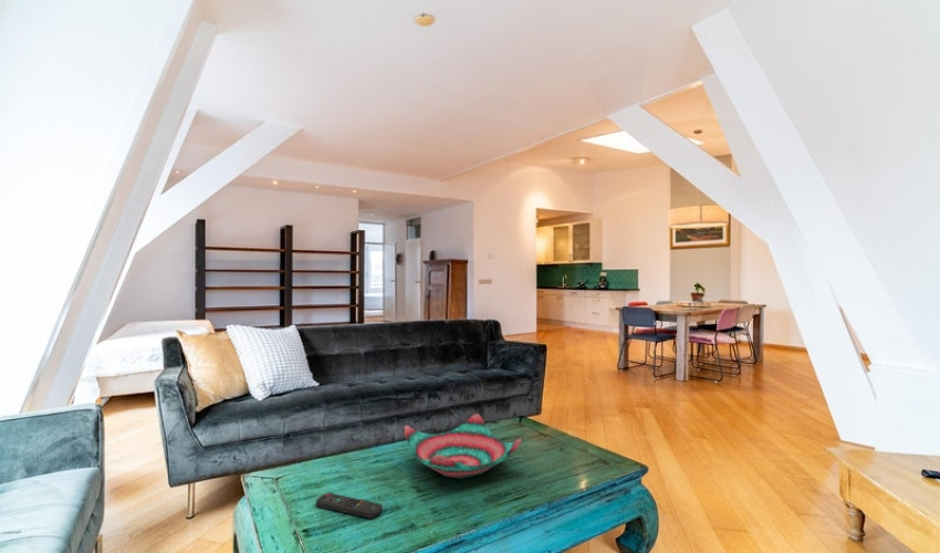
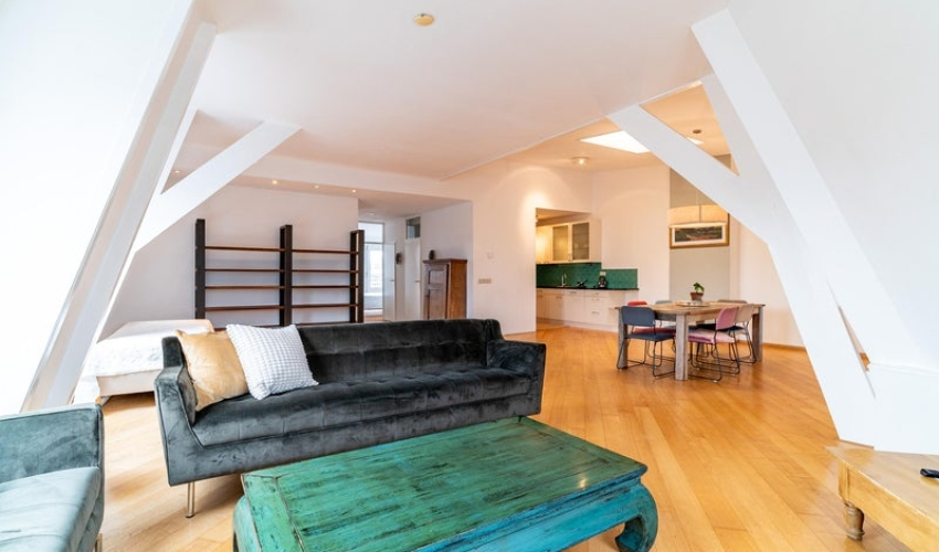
- remote control (348, 504)
- decorative bowl (460, 449)
